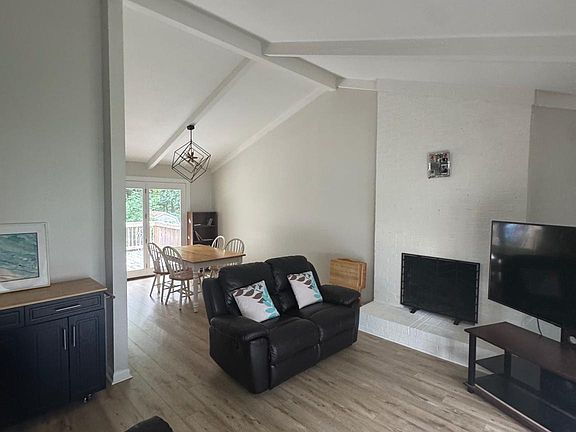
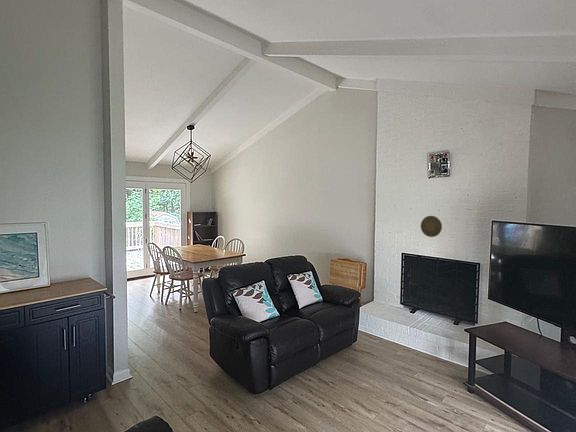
+ decorative plate (430, 226)
